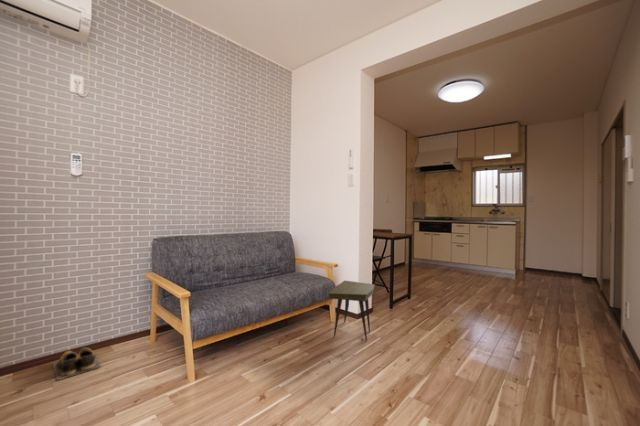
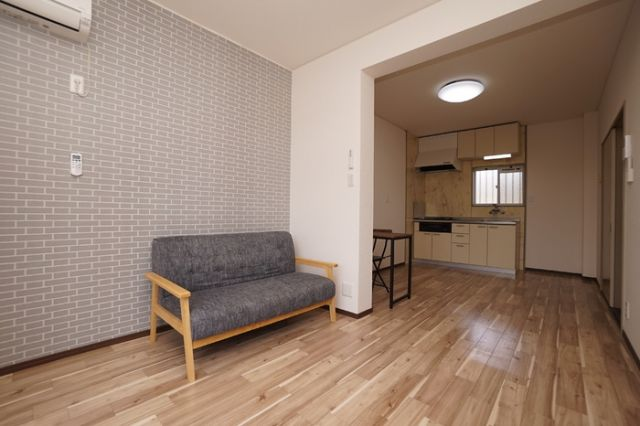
- side table (347, 309)
- shoes (76, 357)
